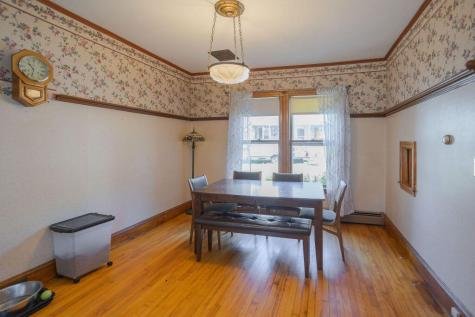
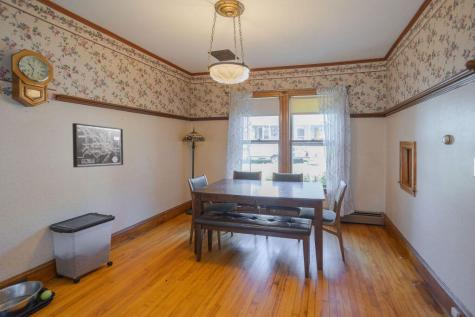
+ wall art (100, 146)
